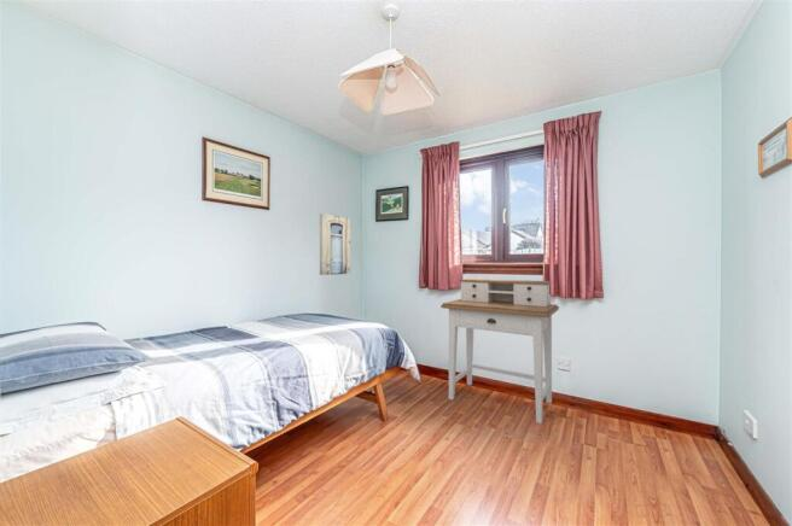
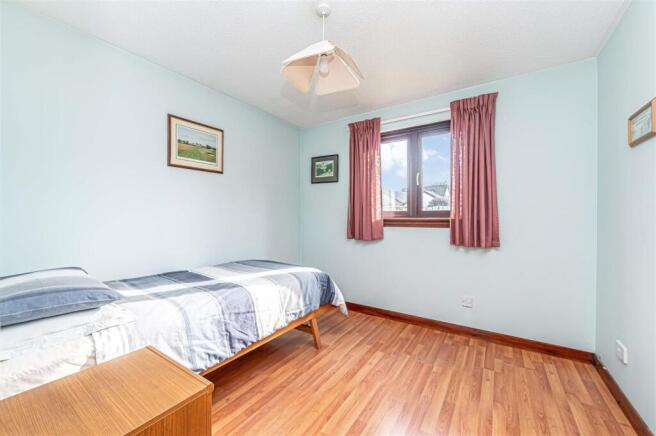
- desk (502, 332)
- wall art (334, 245)
